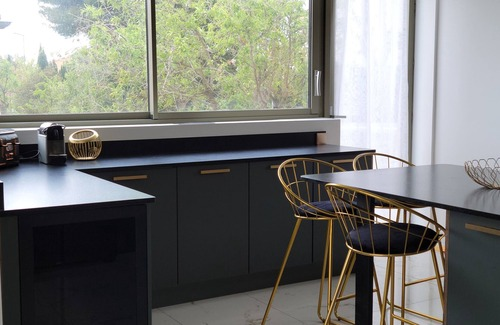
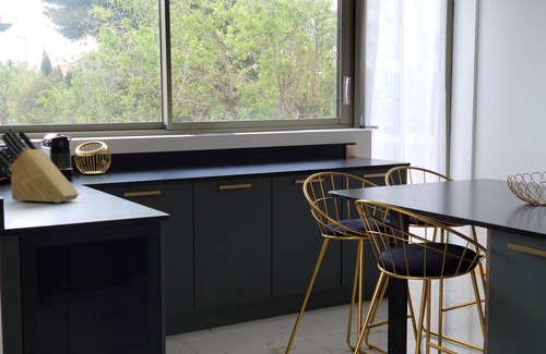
+ knife block (35, 163)
